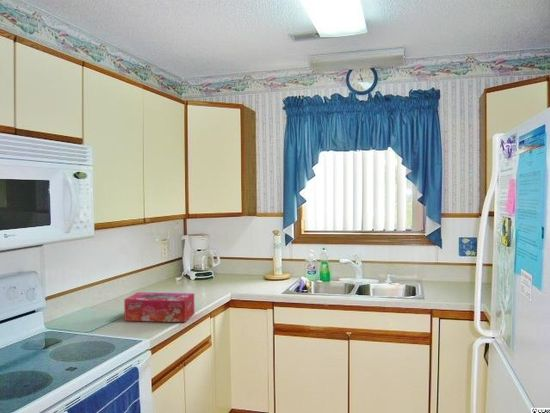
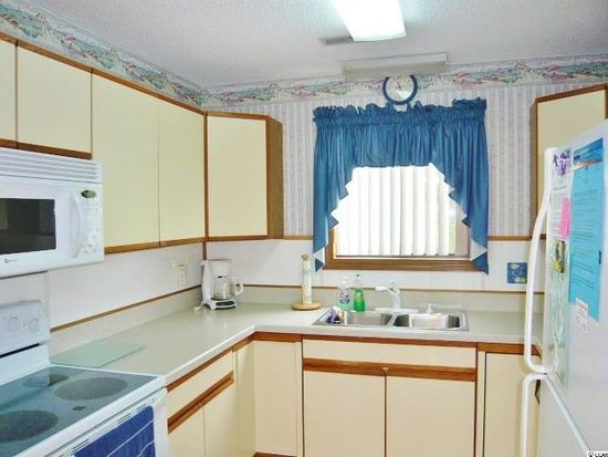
- tissue box (160, 306)
